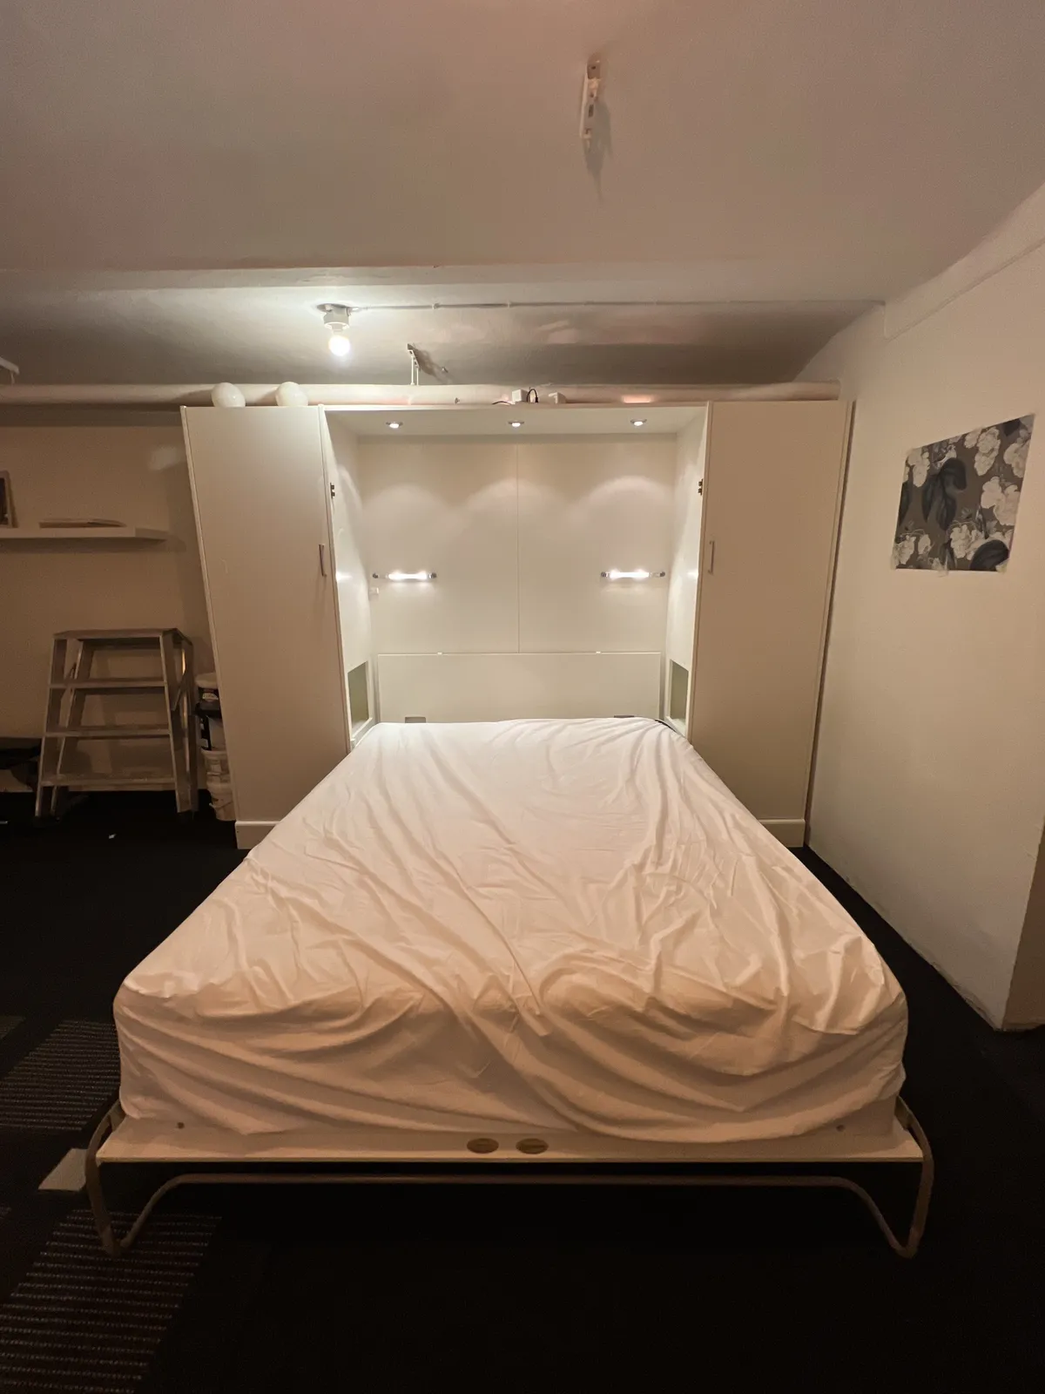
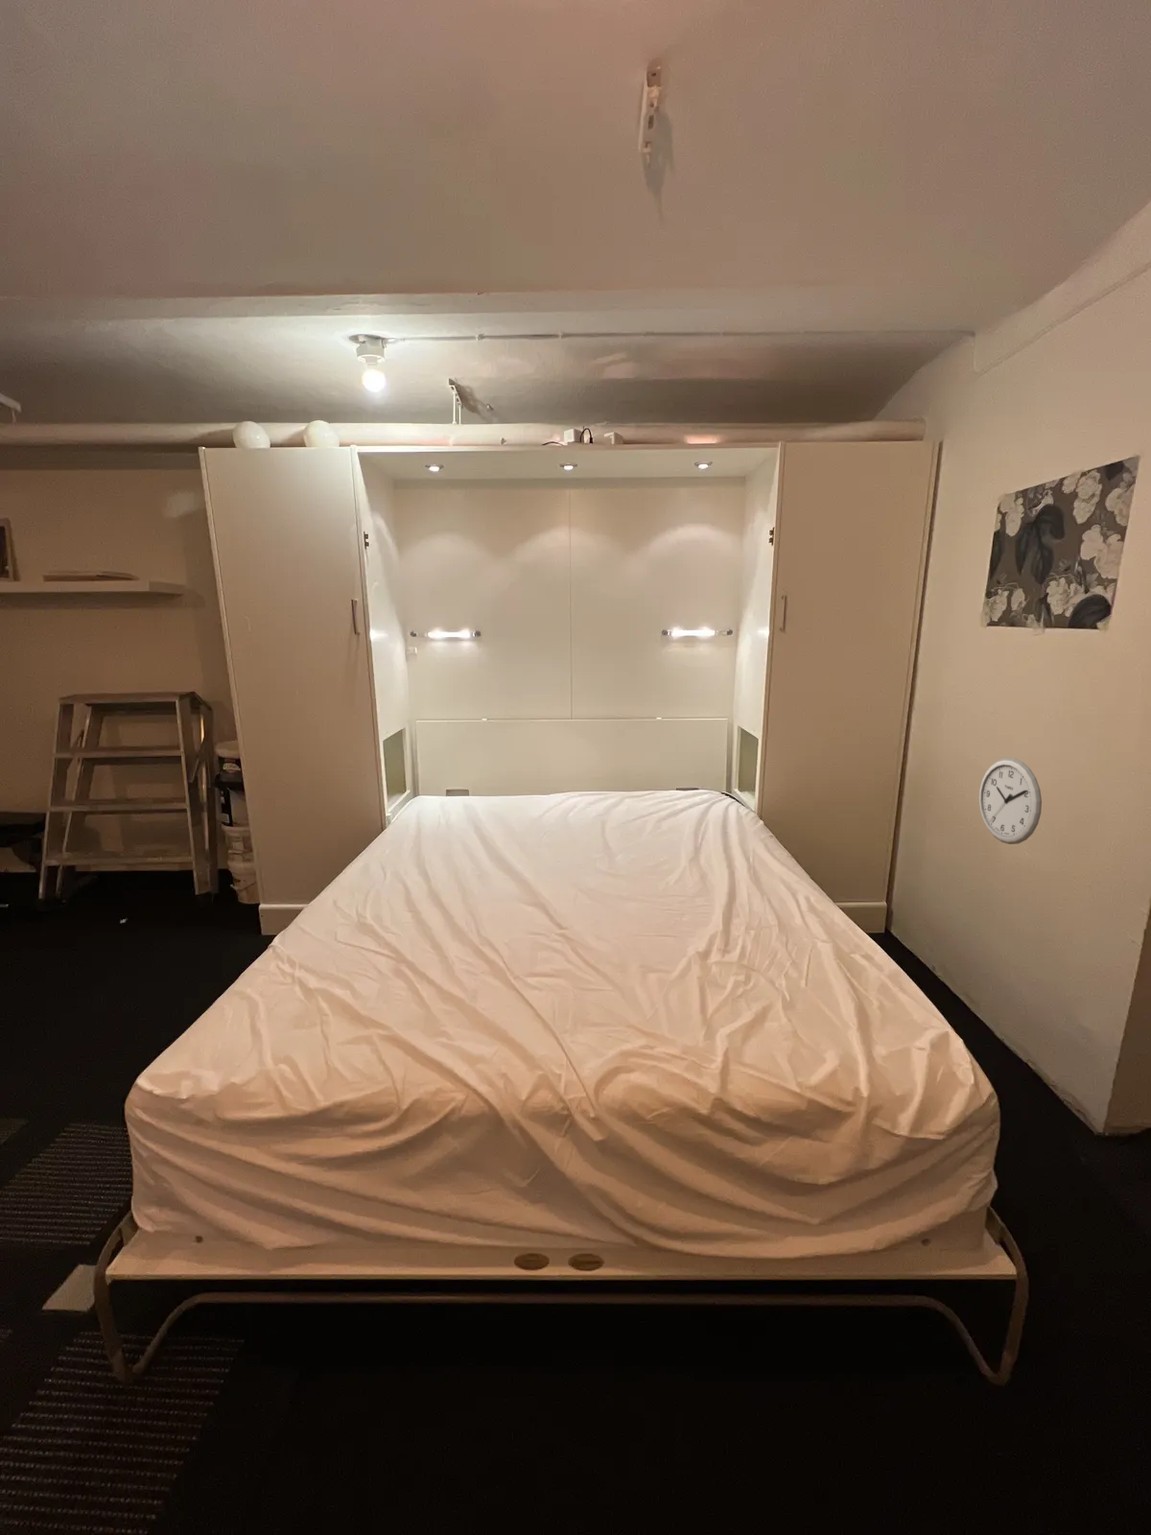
+ wall clock (1006, 800)
